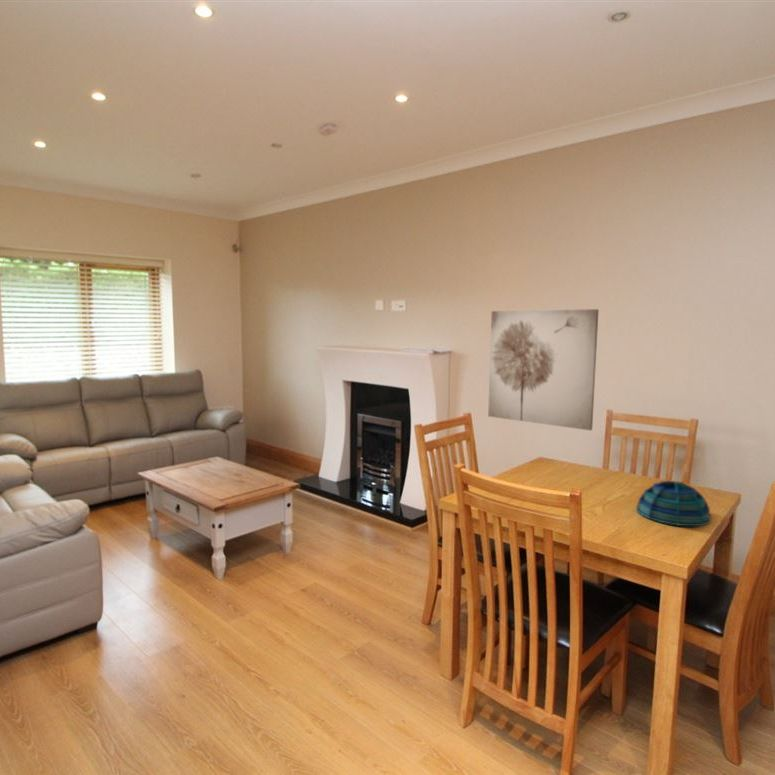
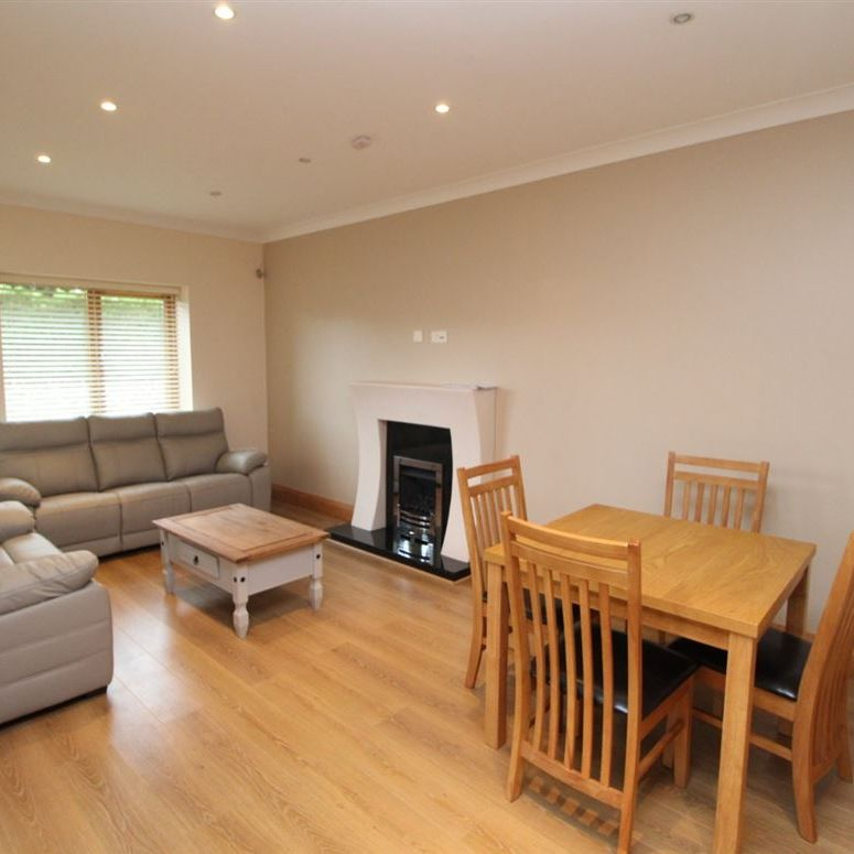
- wall art (538, 367)
- decorative bowl (673, 498)
